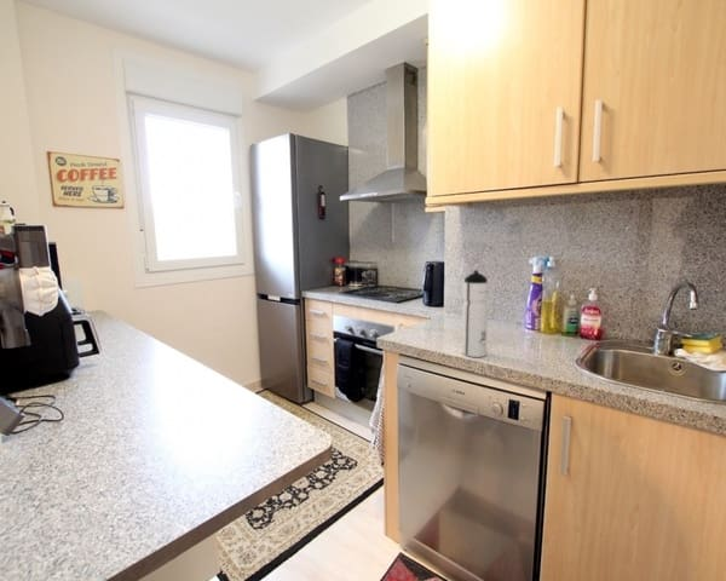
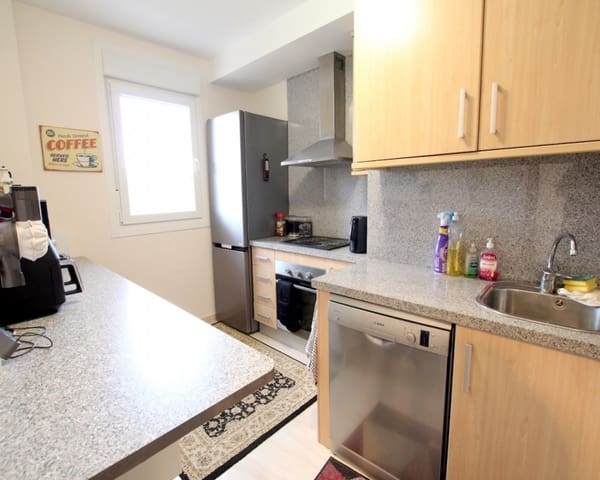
- water bottle (474, 312)
